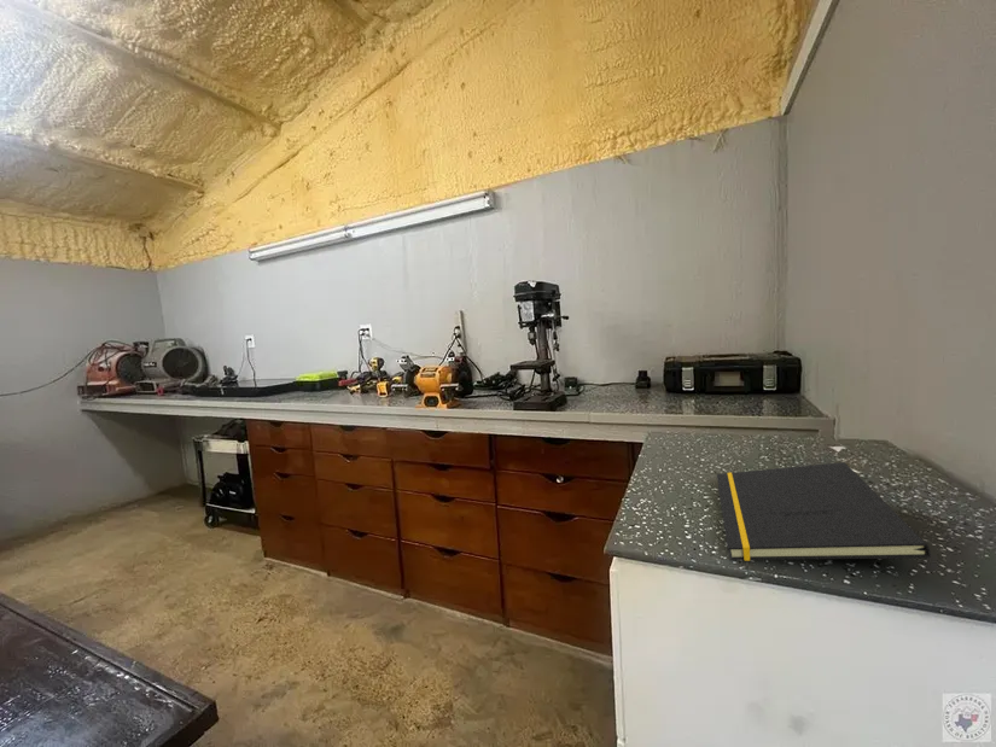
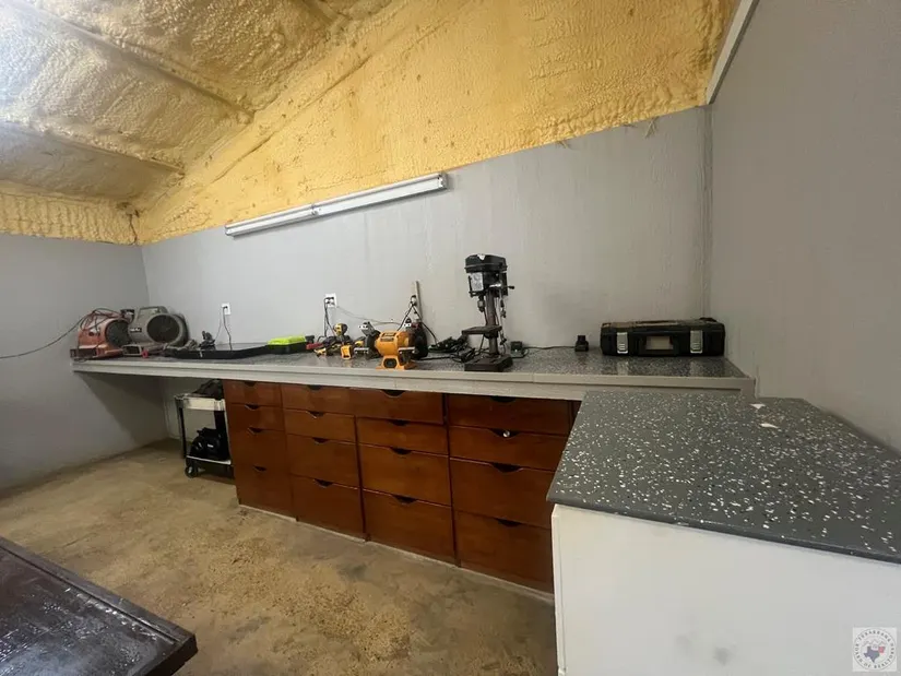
- notepad (794, 504)
